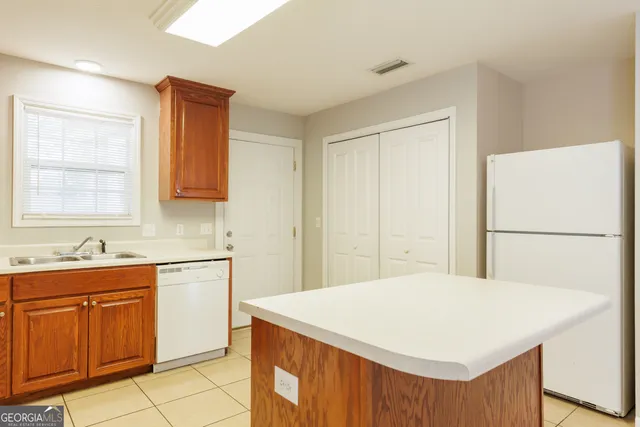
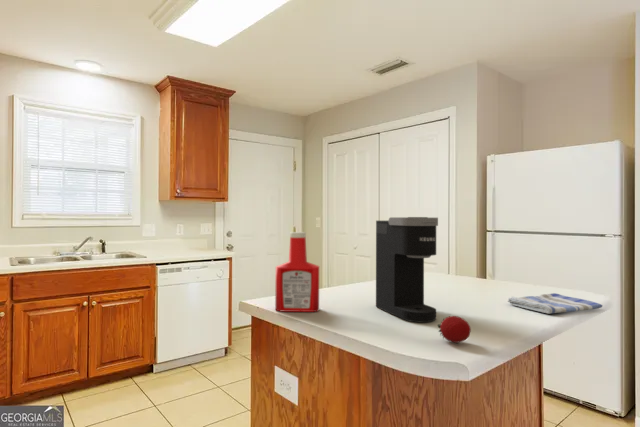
+ soap bottle (297, 270)
+ dish towel (553, 302)
+ fruit (455, 329)
+ coffee maker (404, 264)
